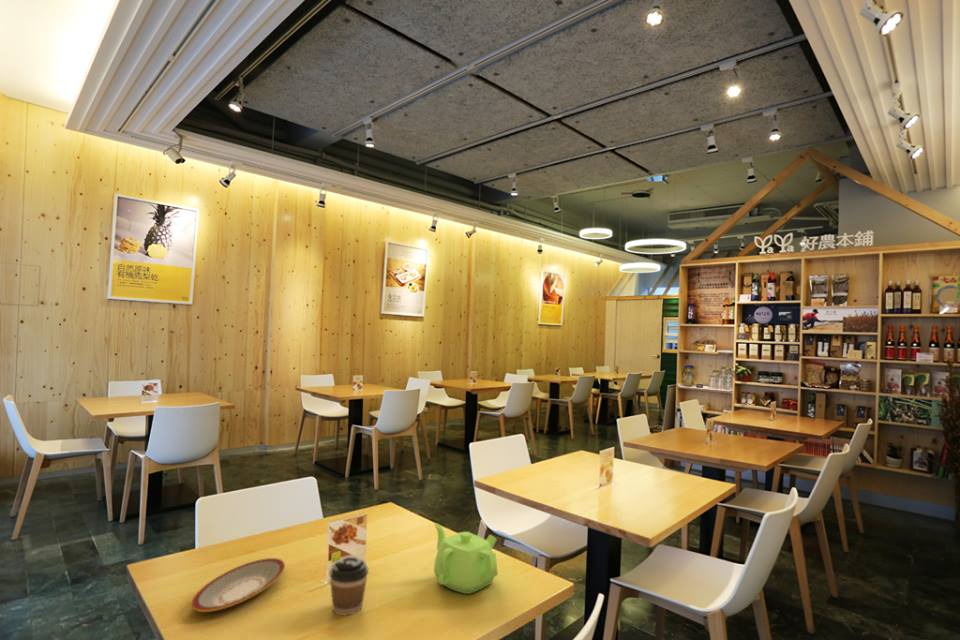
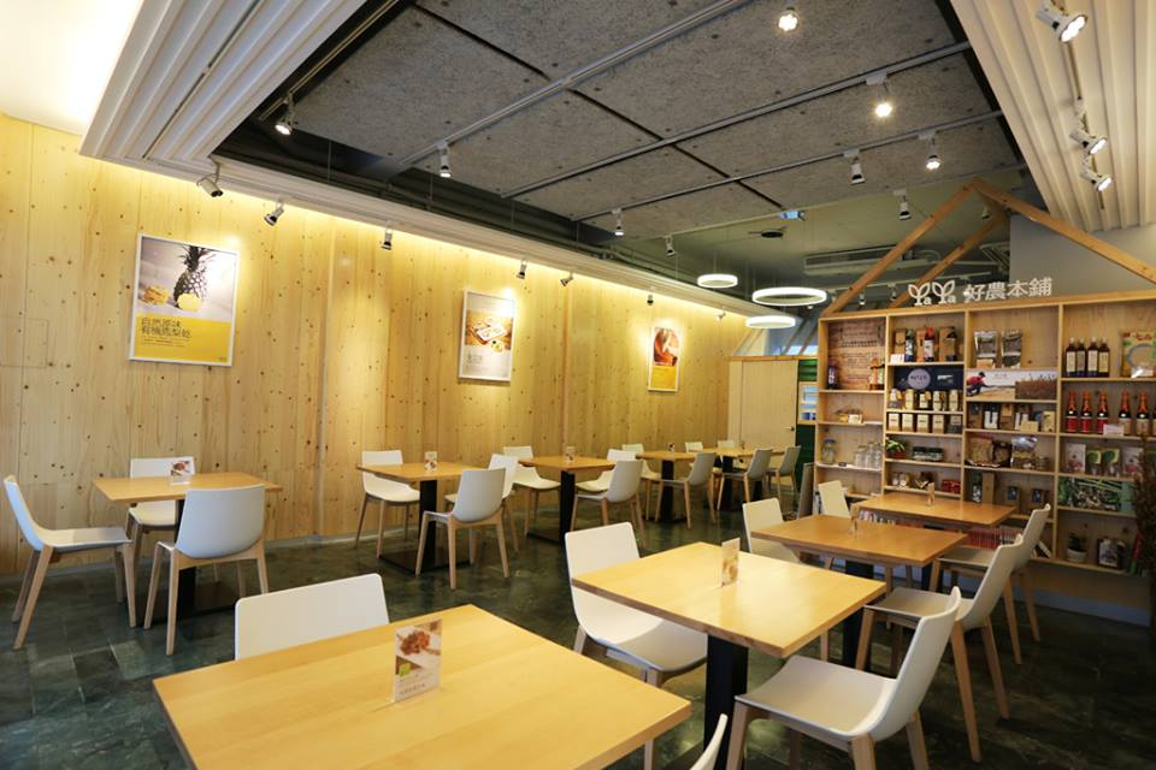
- coffee cup (348, 583)
- teapot (465, 556)
- plate (241, 586)
